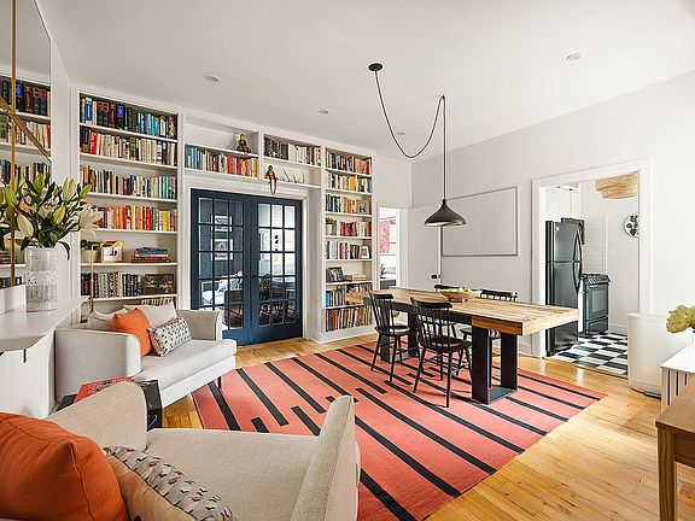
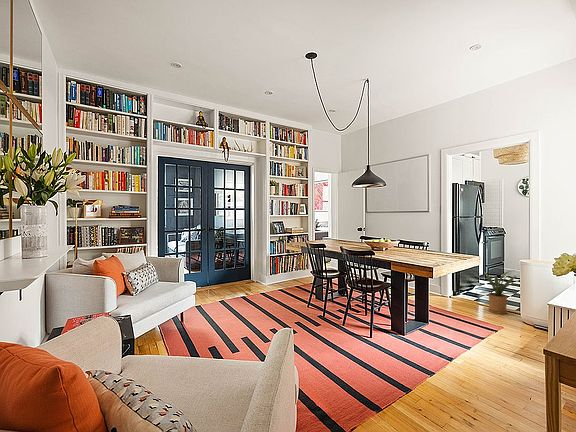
+ house plant (497, 289)
